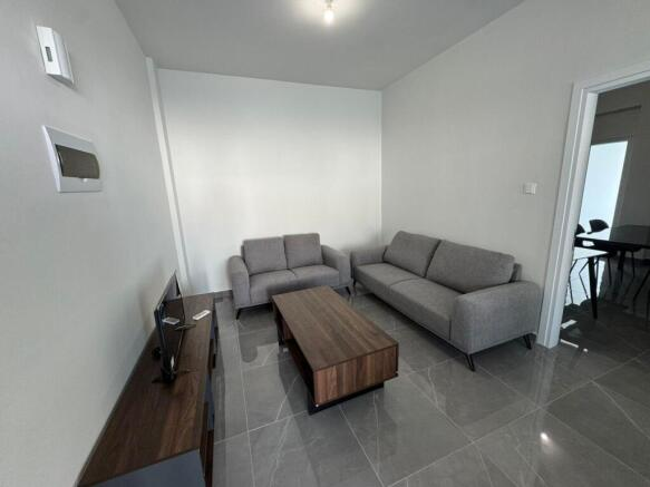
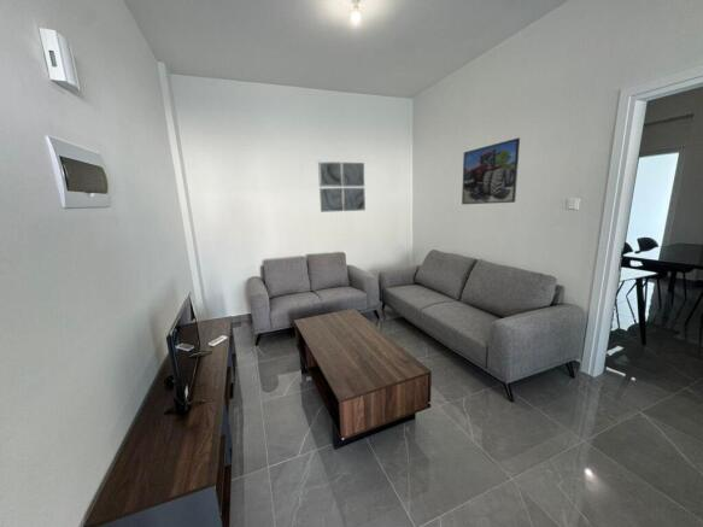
+ wall art (342, 186)
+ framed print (487, 175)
